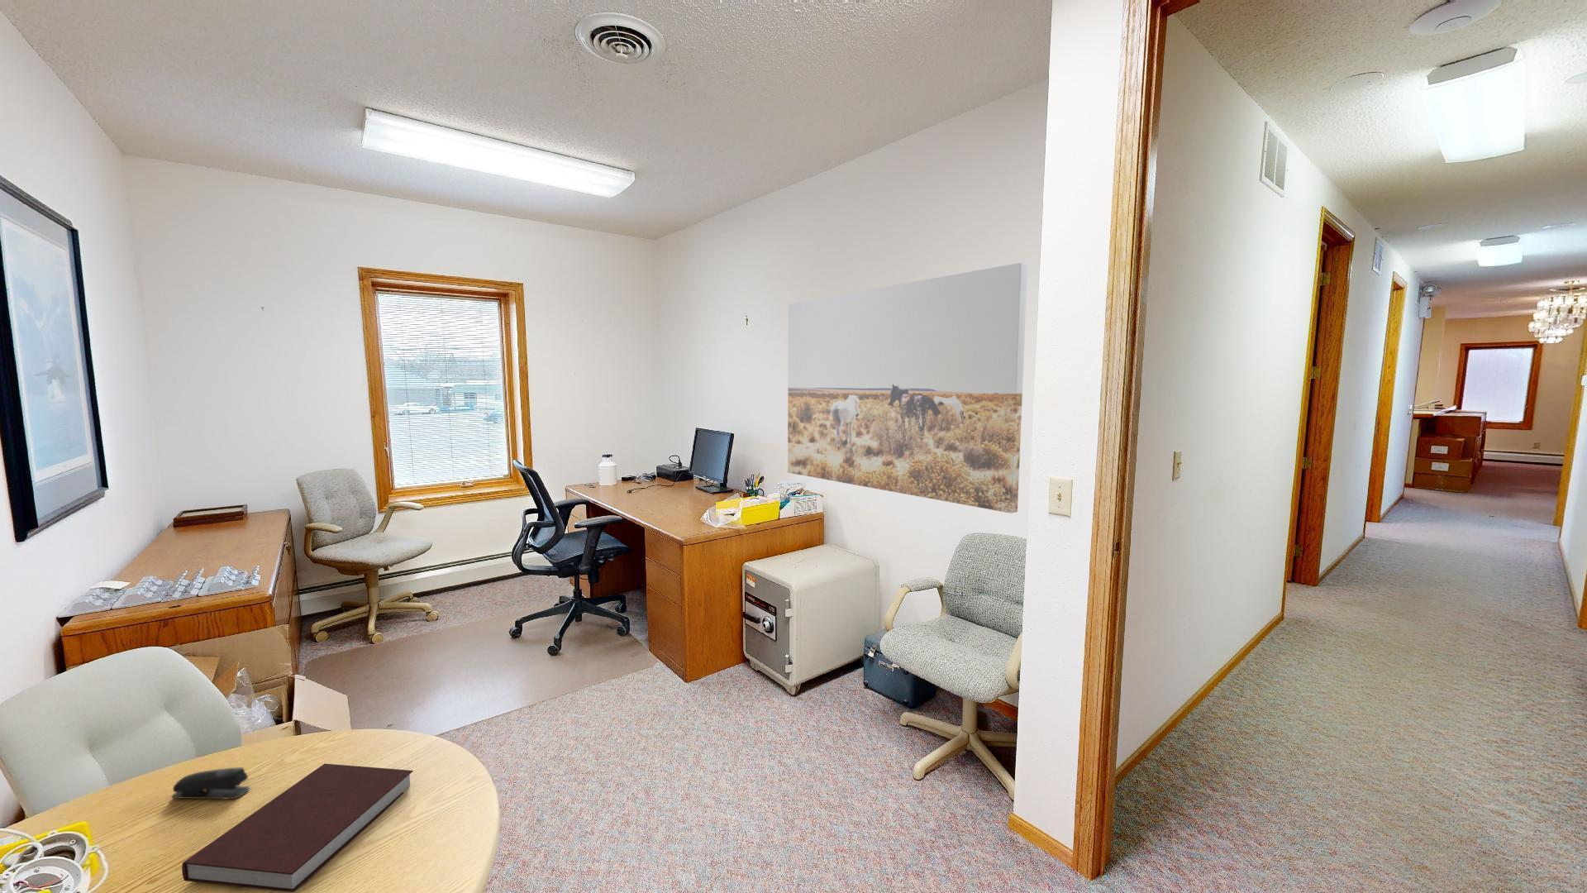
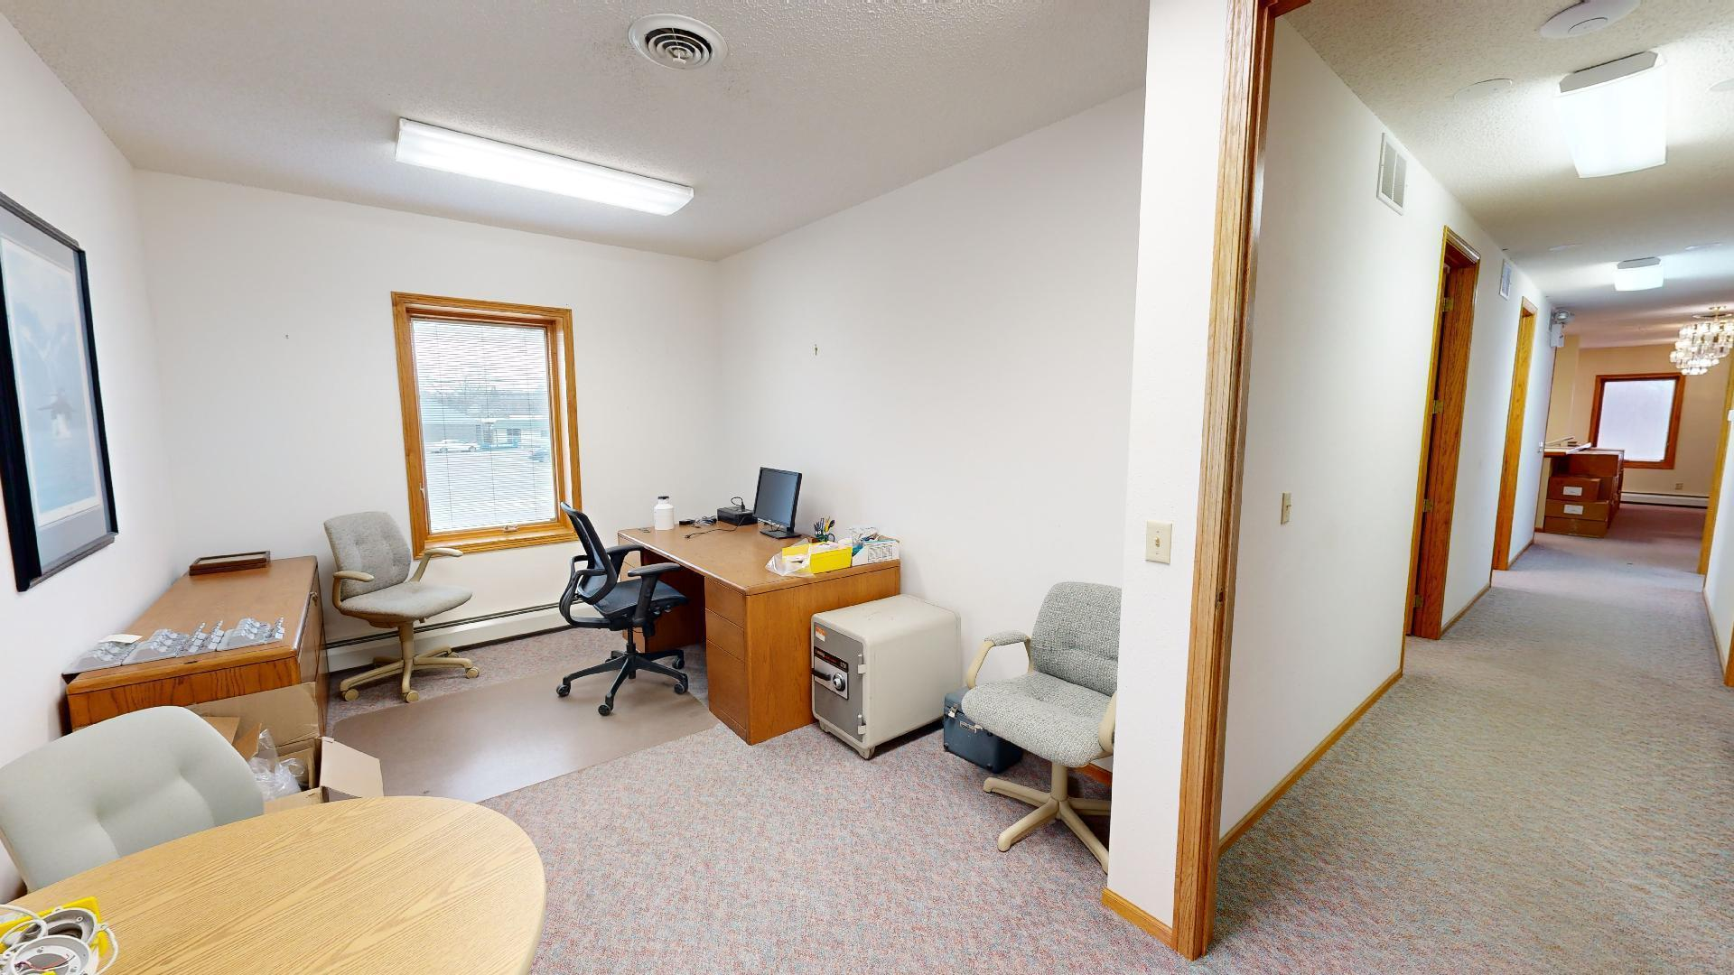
- notebook (310, 820)
- stapler (210, 782)
- wall art (883, 389)
